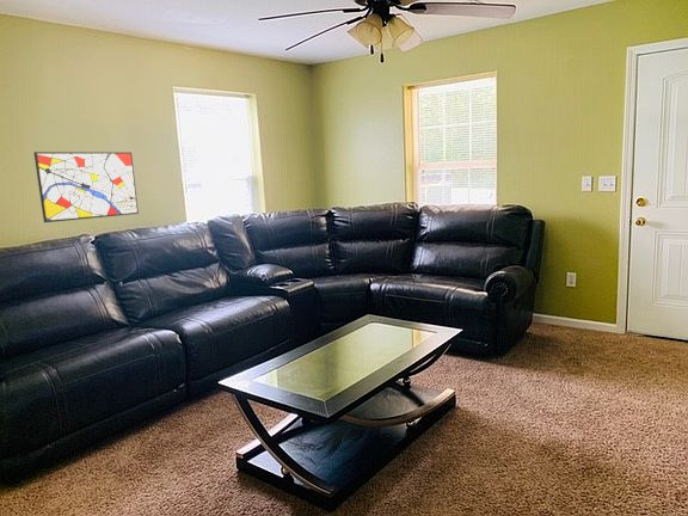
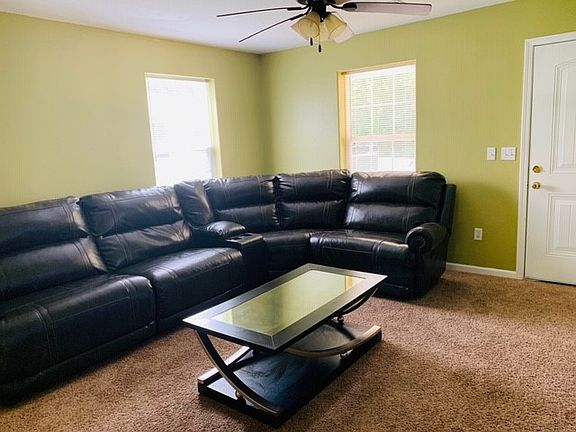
- wall art (90, 185)
